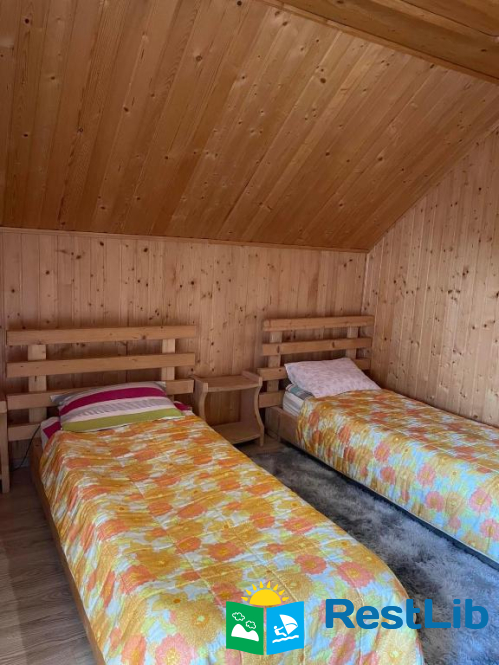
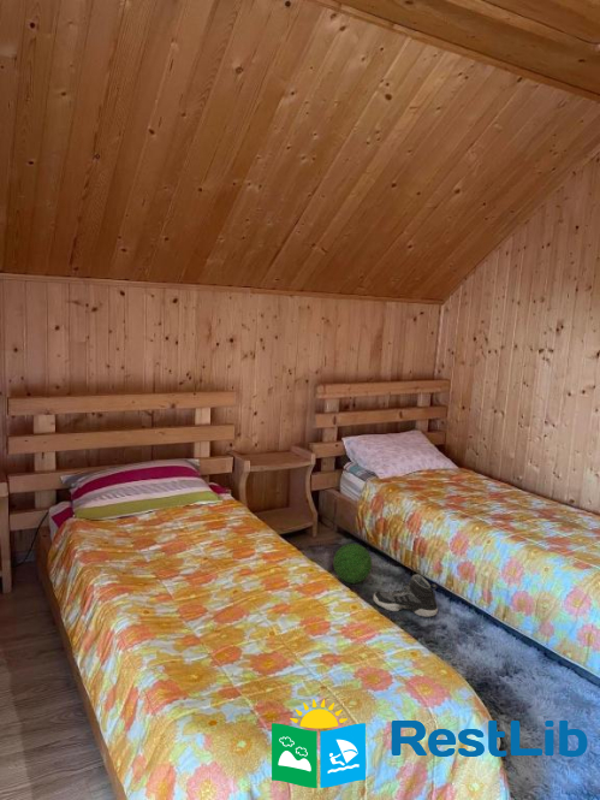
+ decorative ball (352, 563)
+ sneaker (405, 591)
